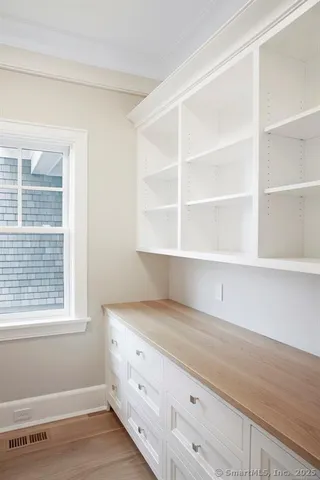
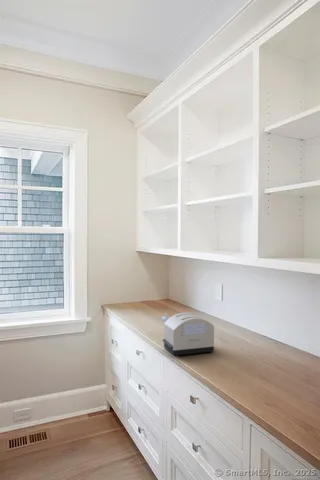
+ toaster (184, 330)
